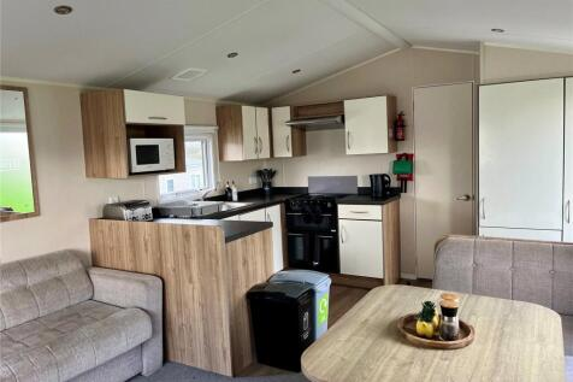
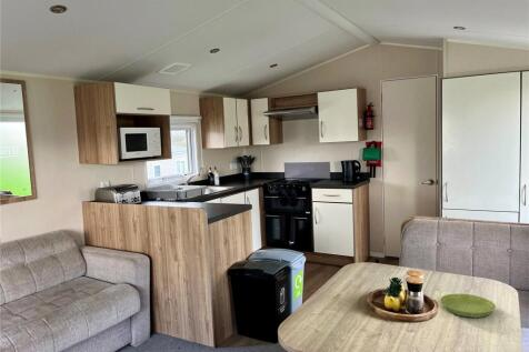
+ saucer (467, 305)
